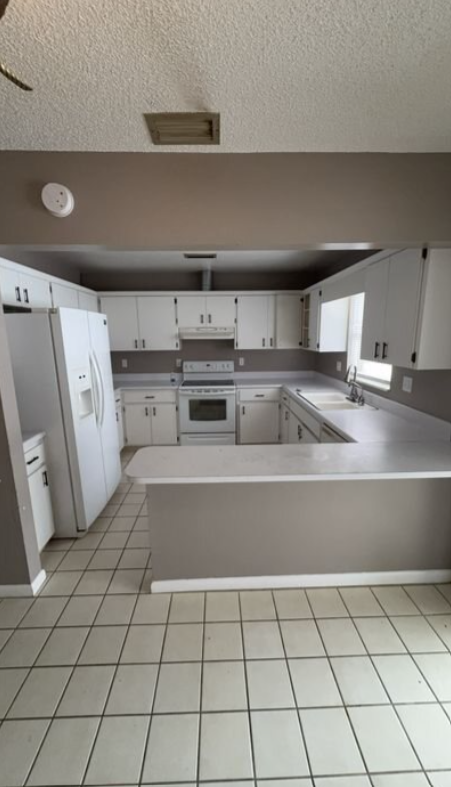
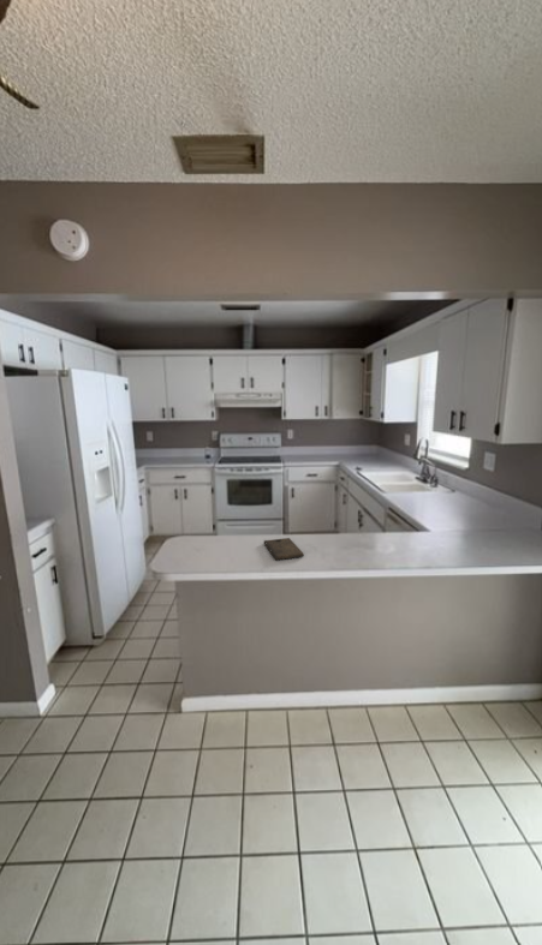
+ cutting board (282, 548)
